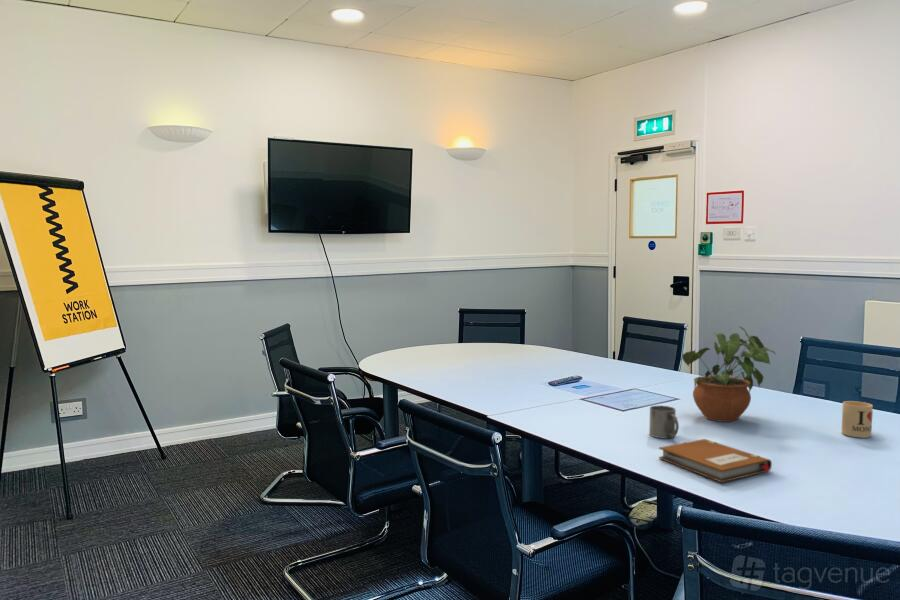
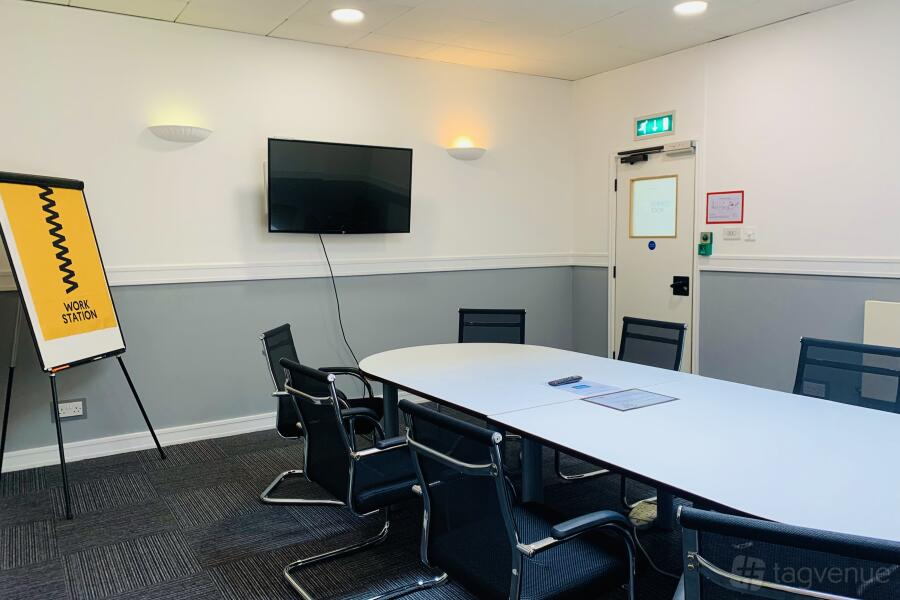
- mug (665, 423)
- potted plant (730, 373)
- mug (860, 418)
- notebook (715, 459)
